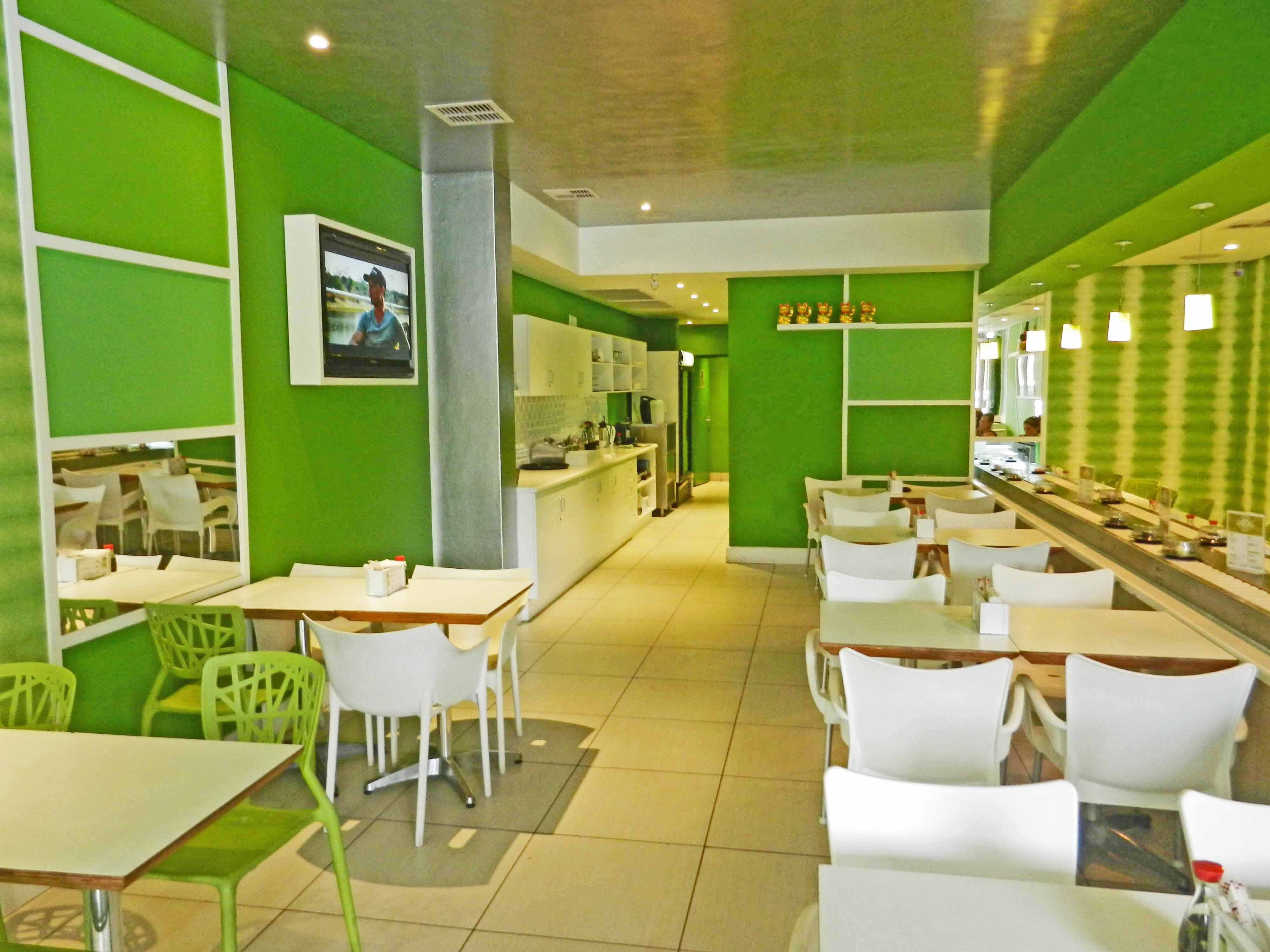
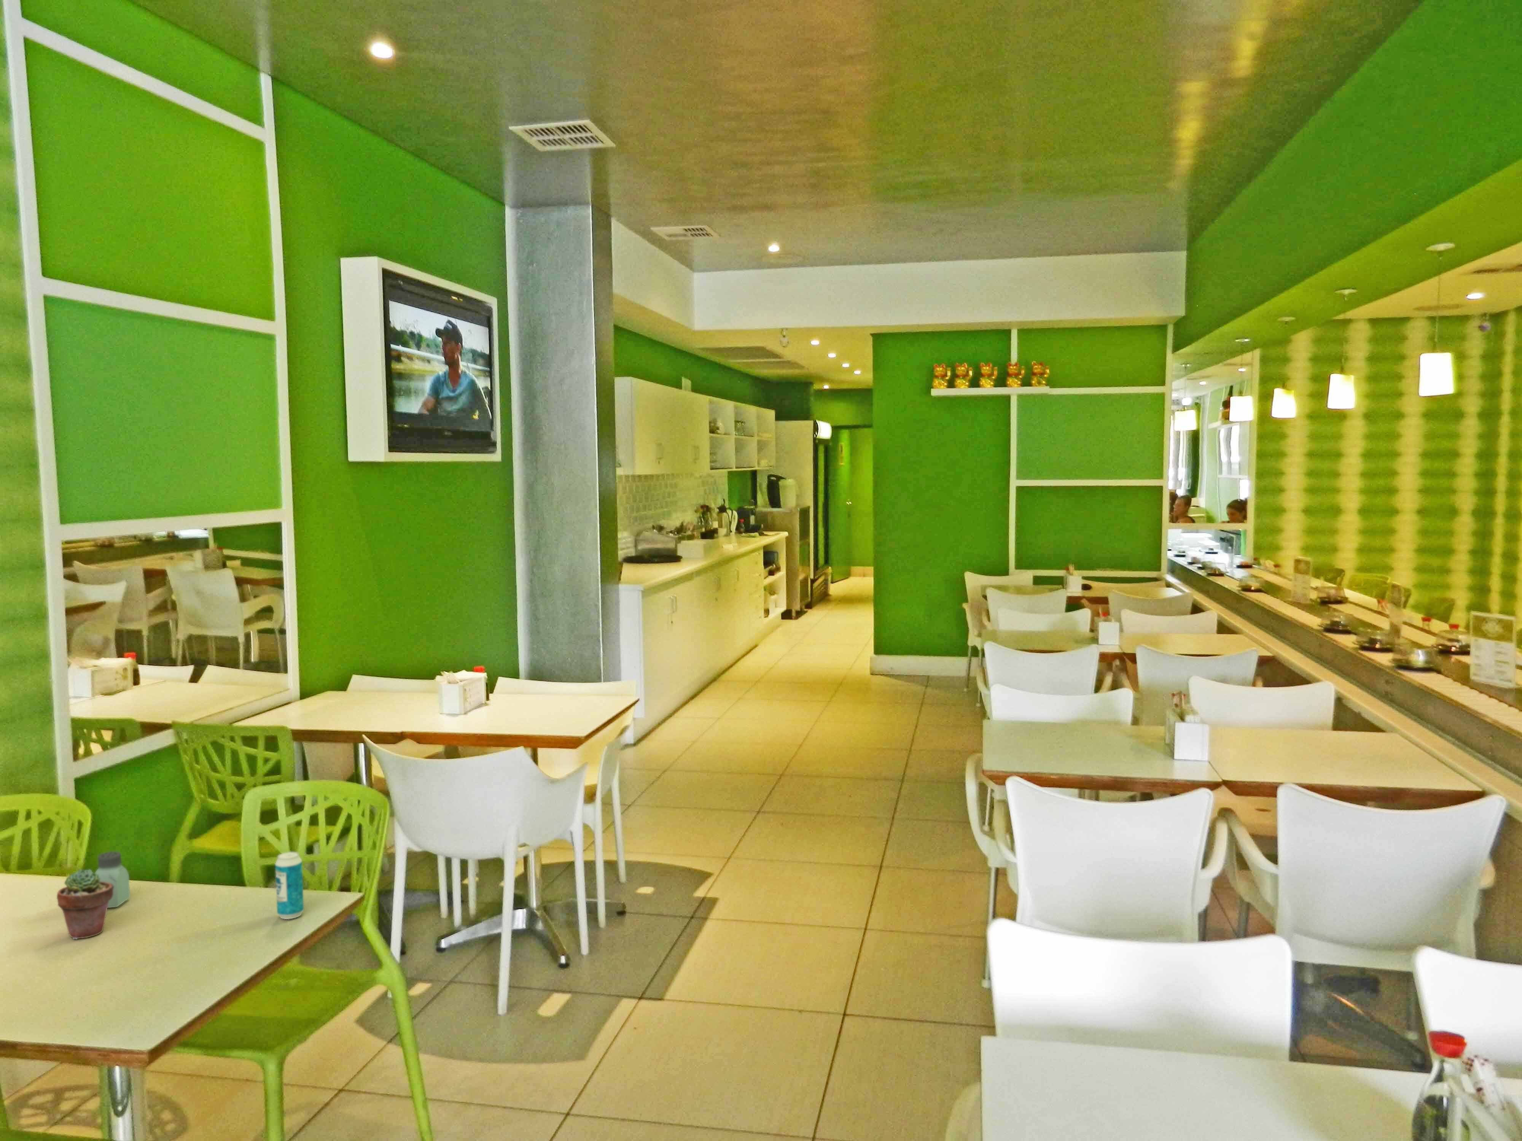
+ beverage can (290, 885)
+ potted succulent (85, 901)
+ saltshaker (110, 879)
